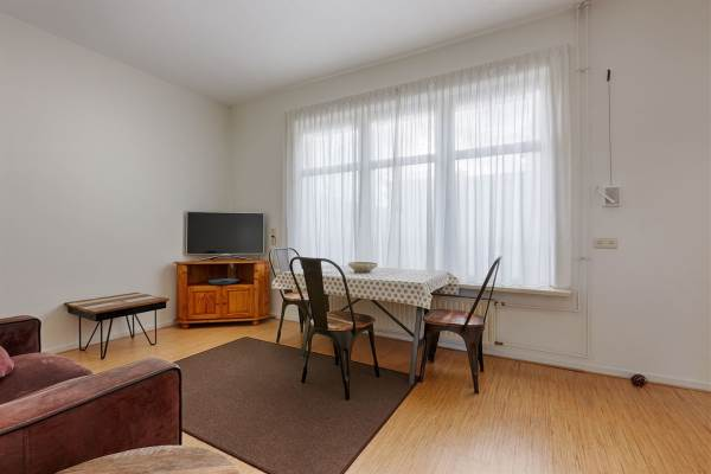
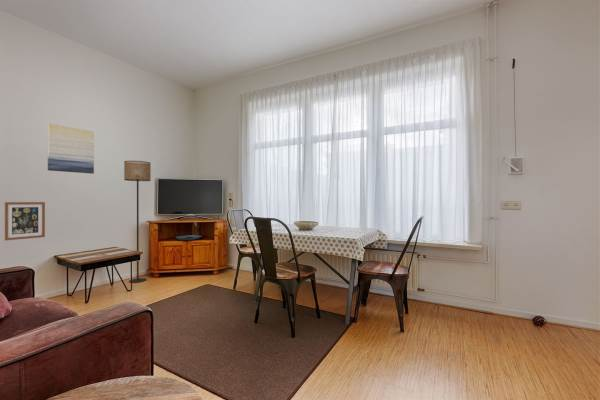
+ wall art (25, 220)
+ floor lamp (137, 221)
+ wall art (72, 150)
